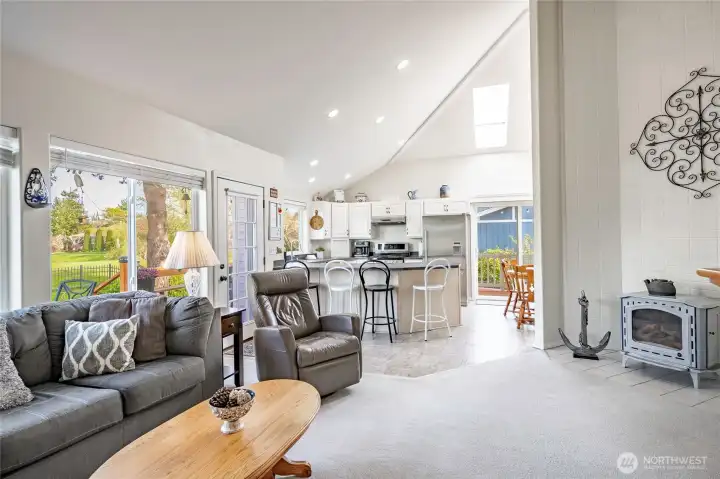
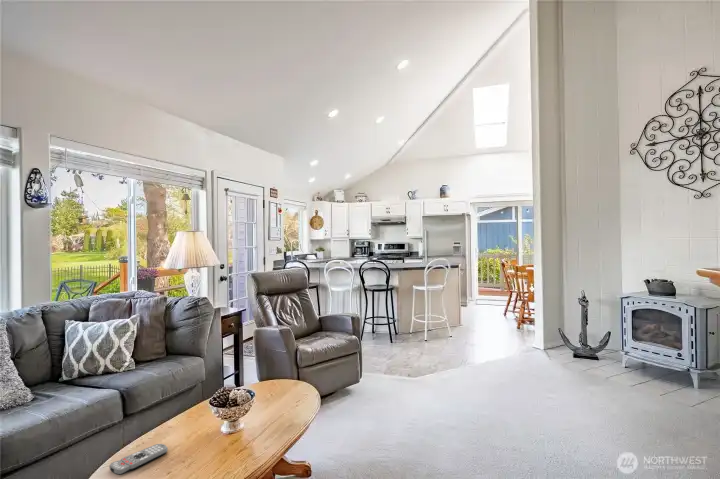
+ remote control (140, 458)
